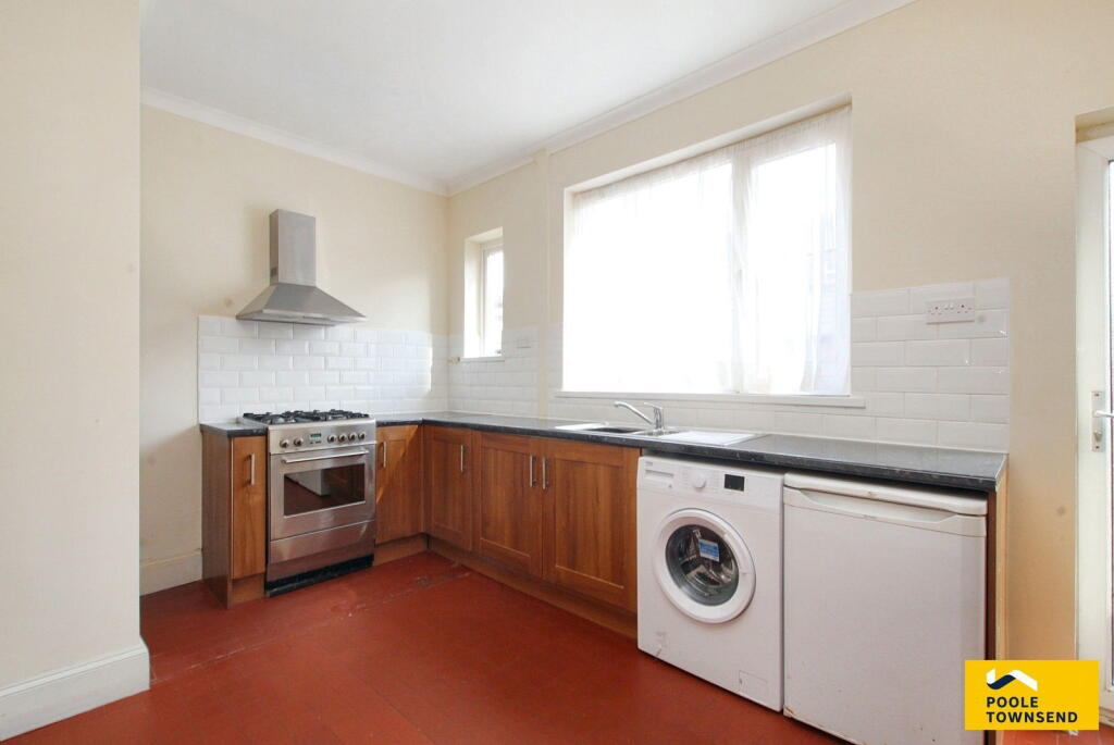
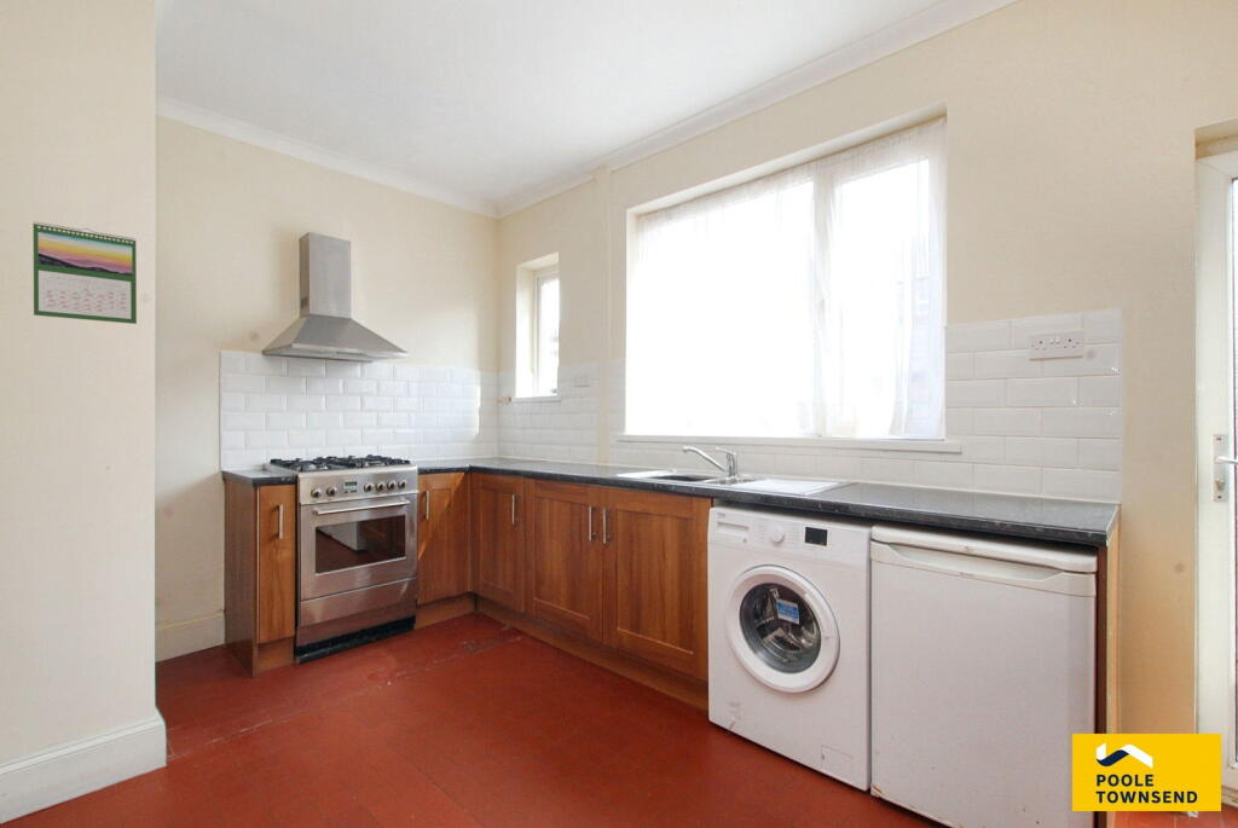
+ calendar (87, 273)
